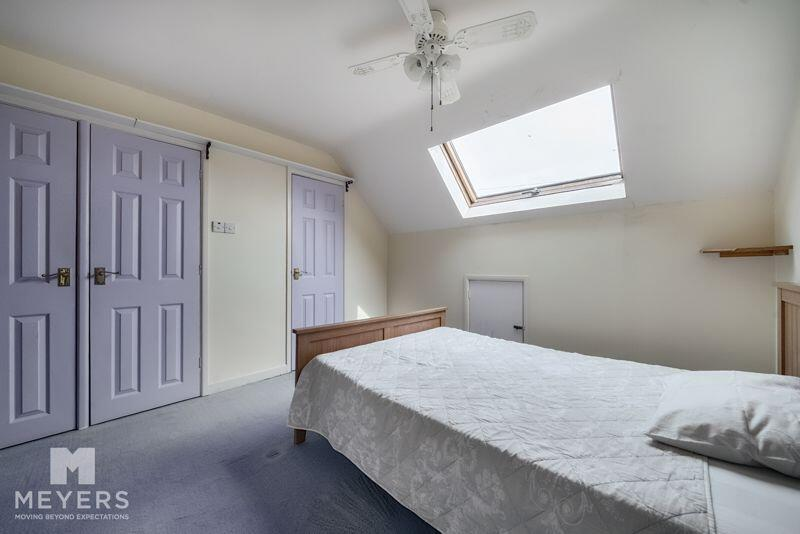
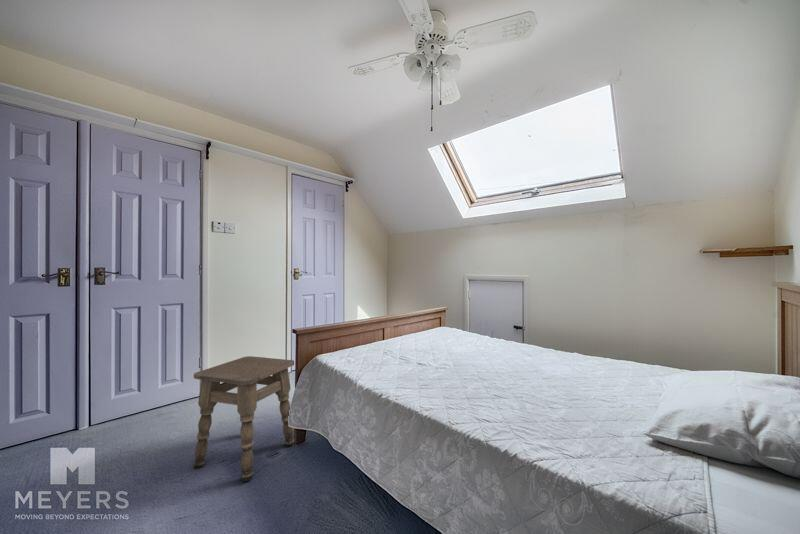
+ side table (247, 410)
